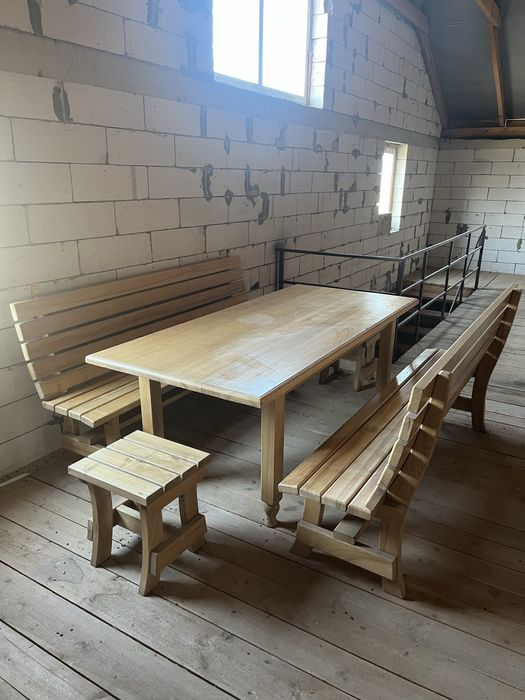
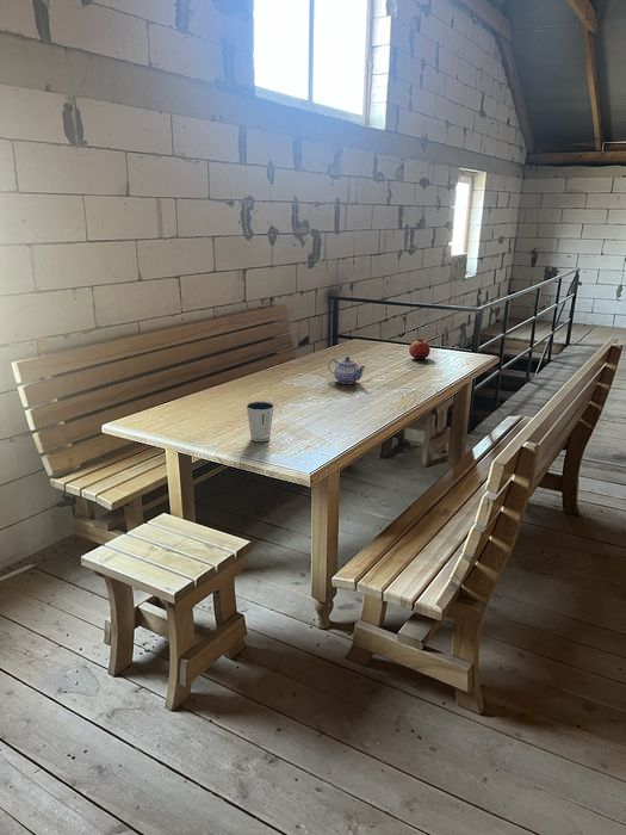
+ fruit (420, 348)
+ teapot (346, 369)
+ dixie cup (260, 421)
